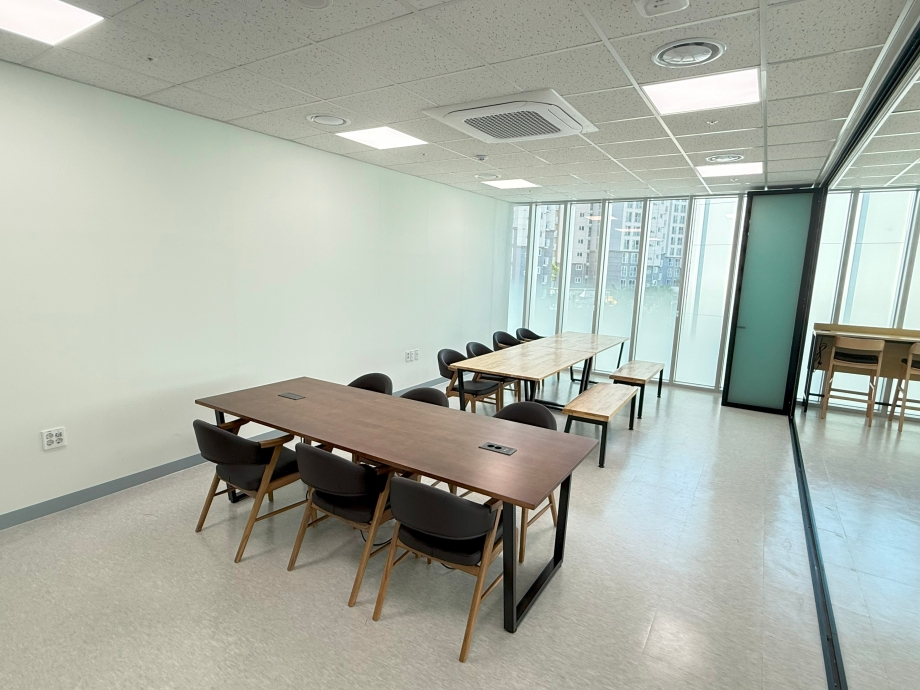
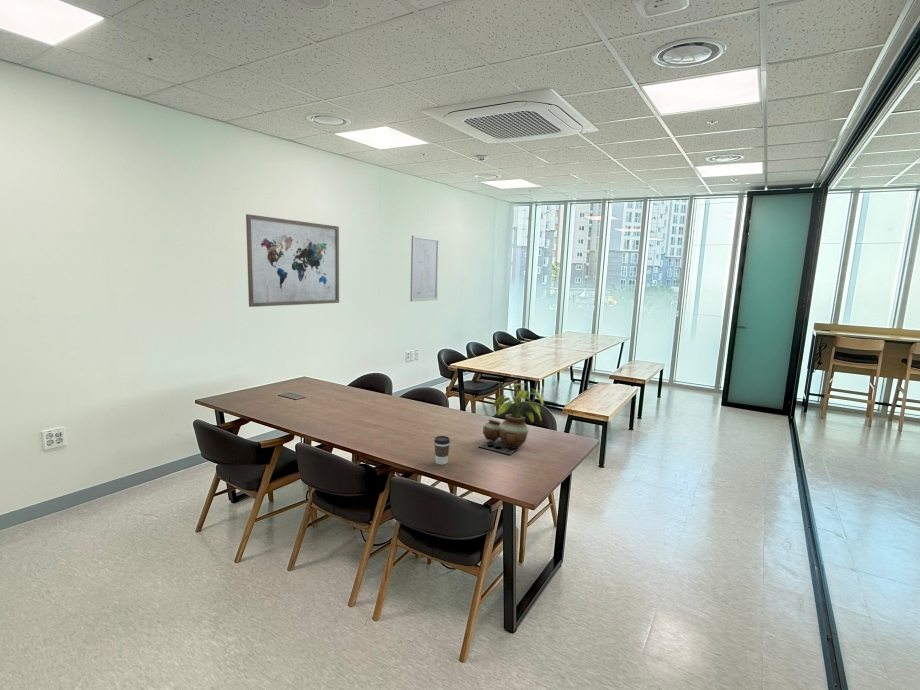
+ wall art (297, 263)
+ coffee cup (441, 450)
+ wall art (425, 269)
+ potted plant (516, 414)
